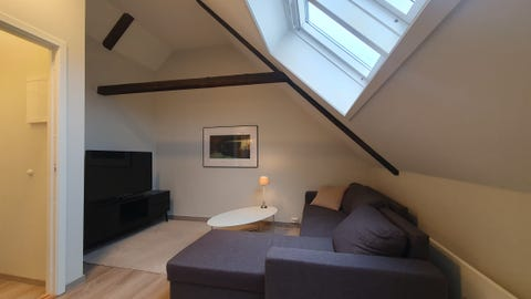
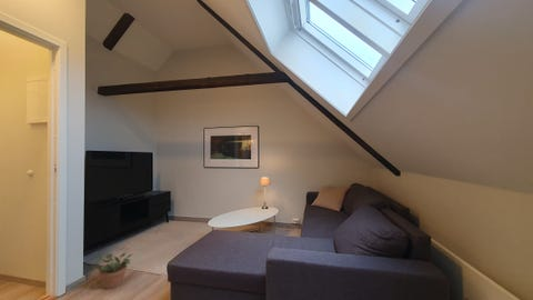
+ potted plant (114, 267)
